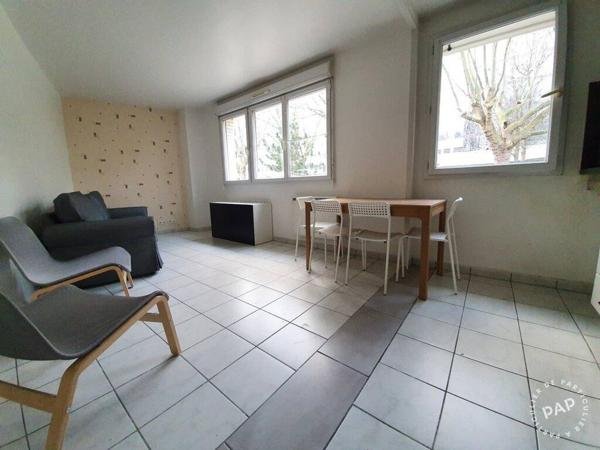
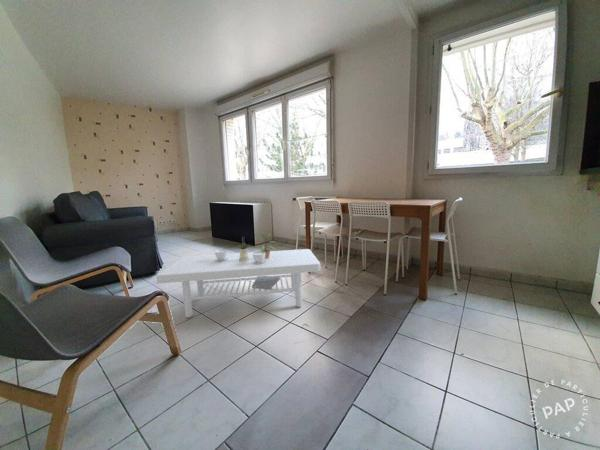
+ potted plant (262, 240)
+ coffee table (245, 269)
